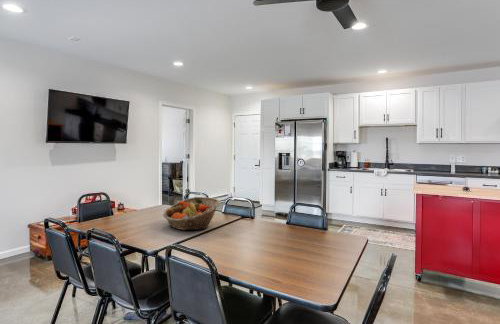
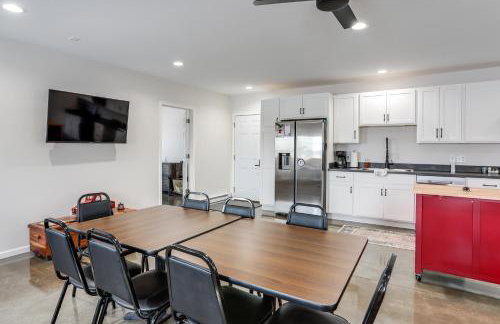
- fruit basket (191, 212)
